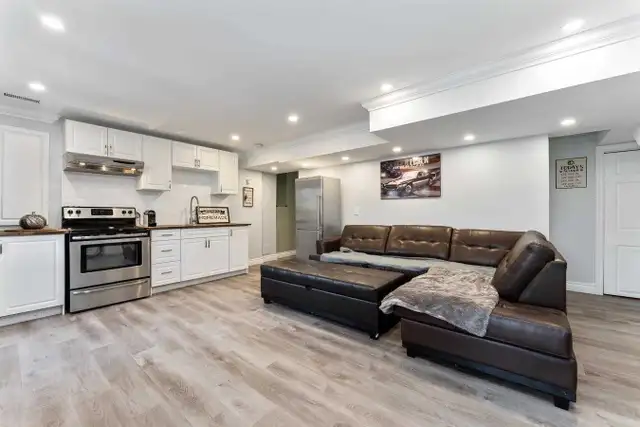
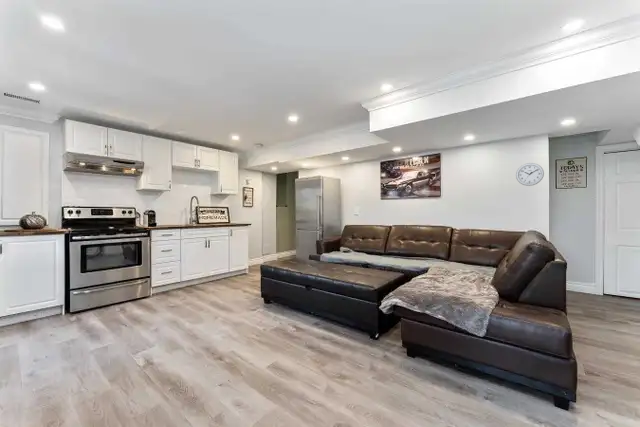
+ wall clock (529, 174)
